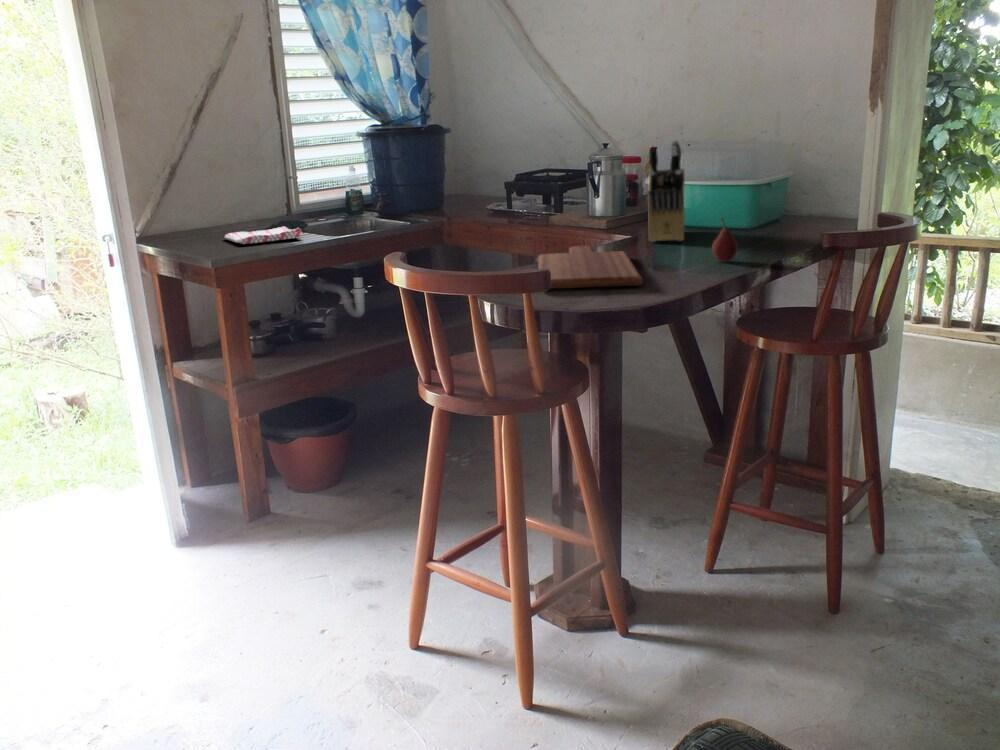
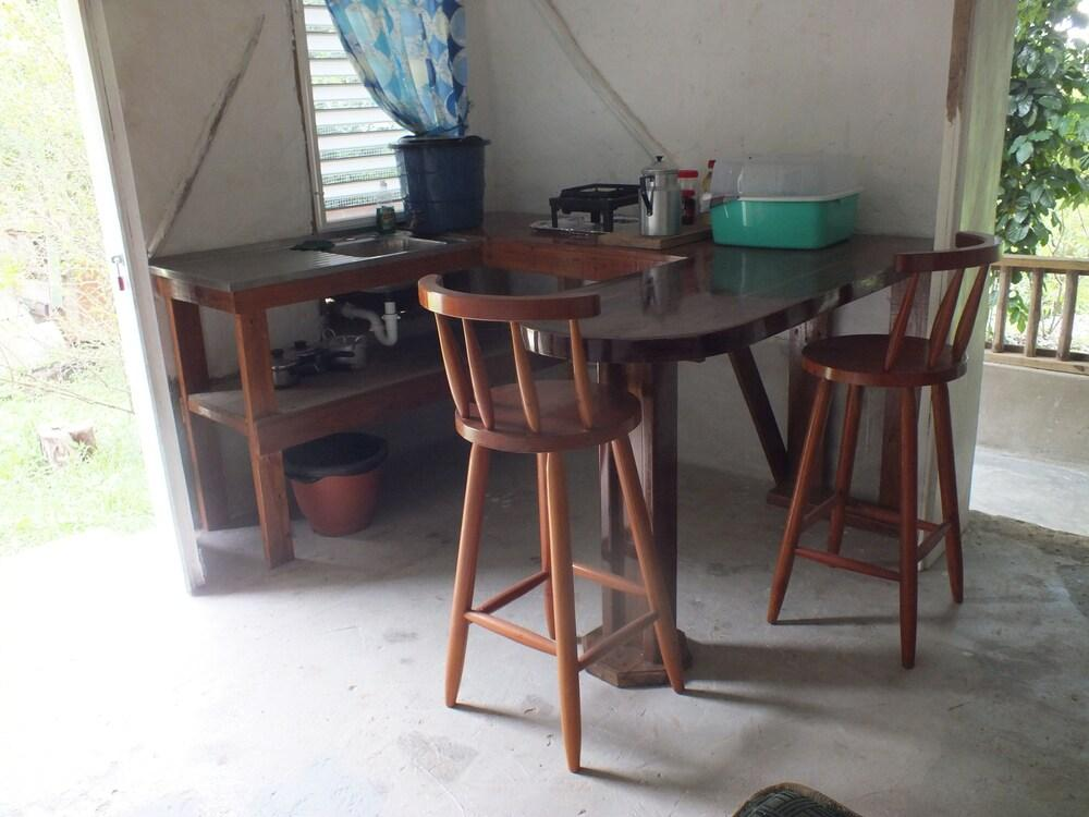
- knife block (667, 189)
- dish towel (262, 234)
- cutting board (585, 267)
- fruit (725, 238)
